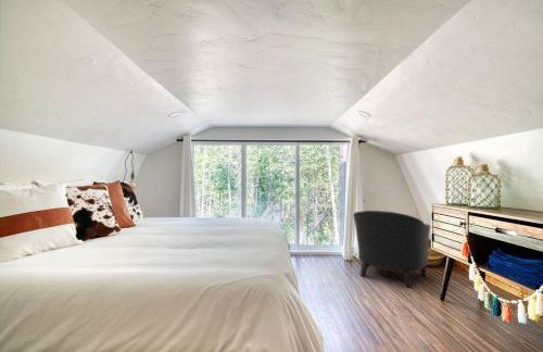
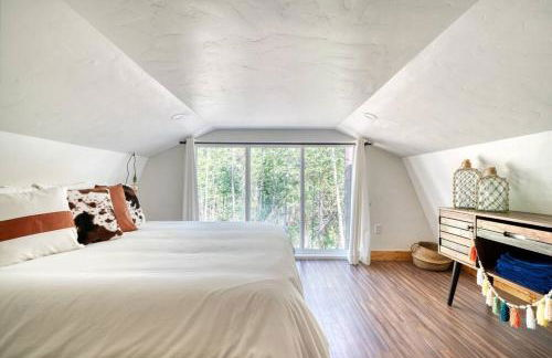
- chair (389, 242)
